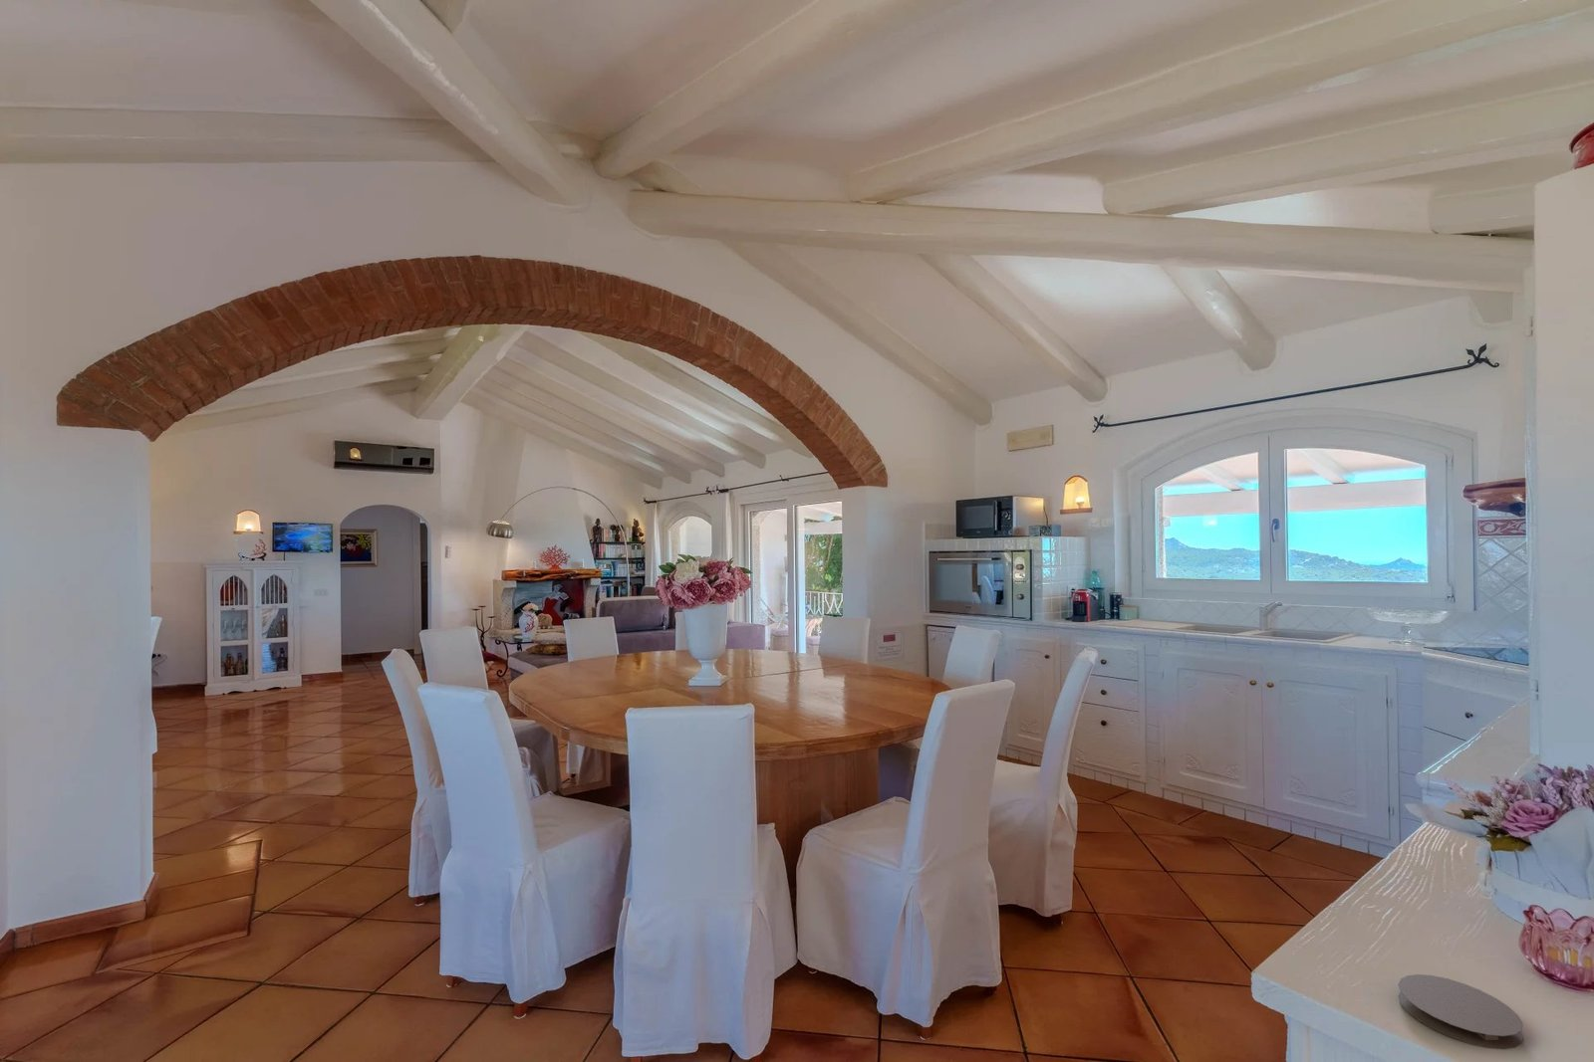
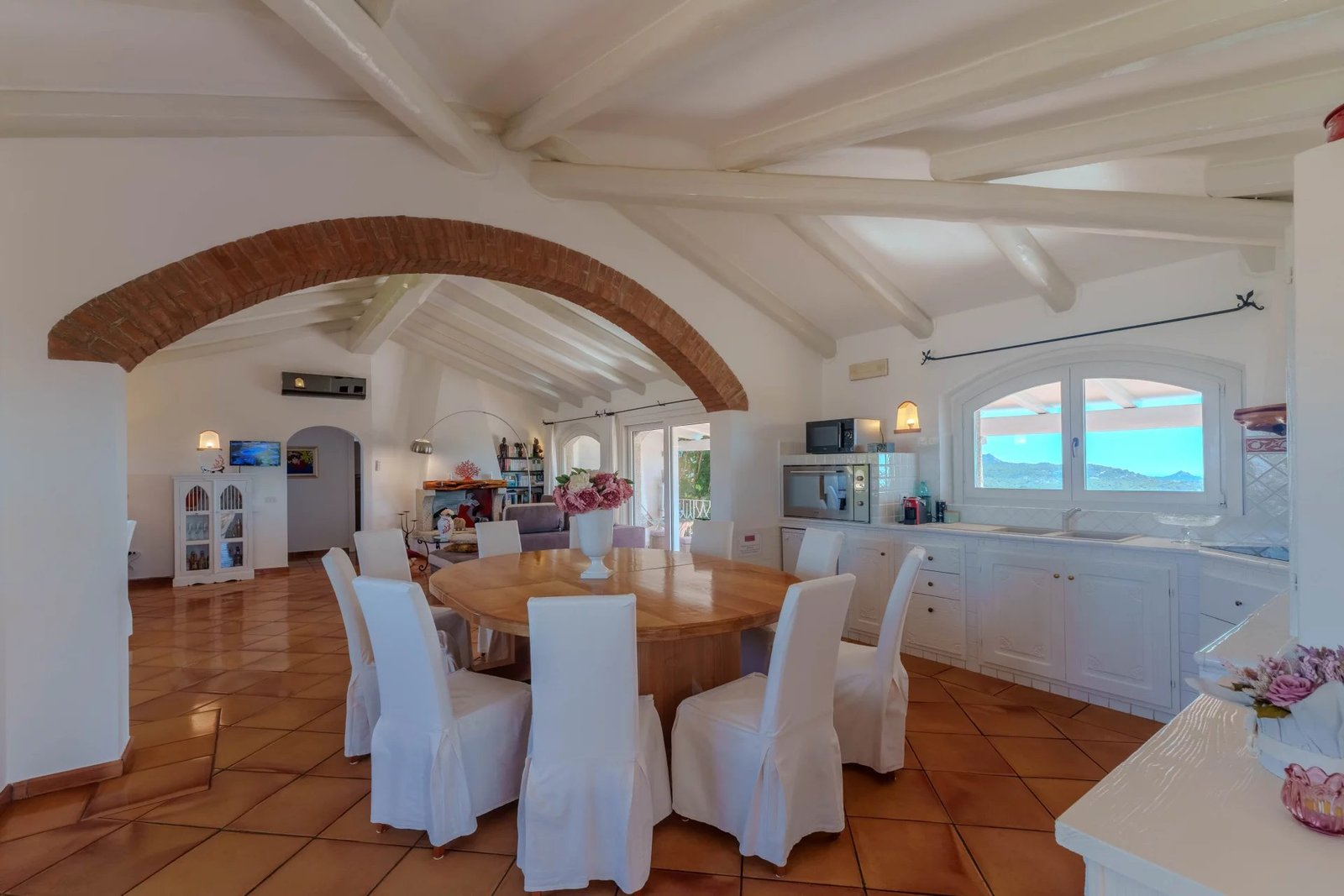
- coaster (1458, 1009)
